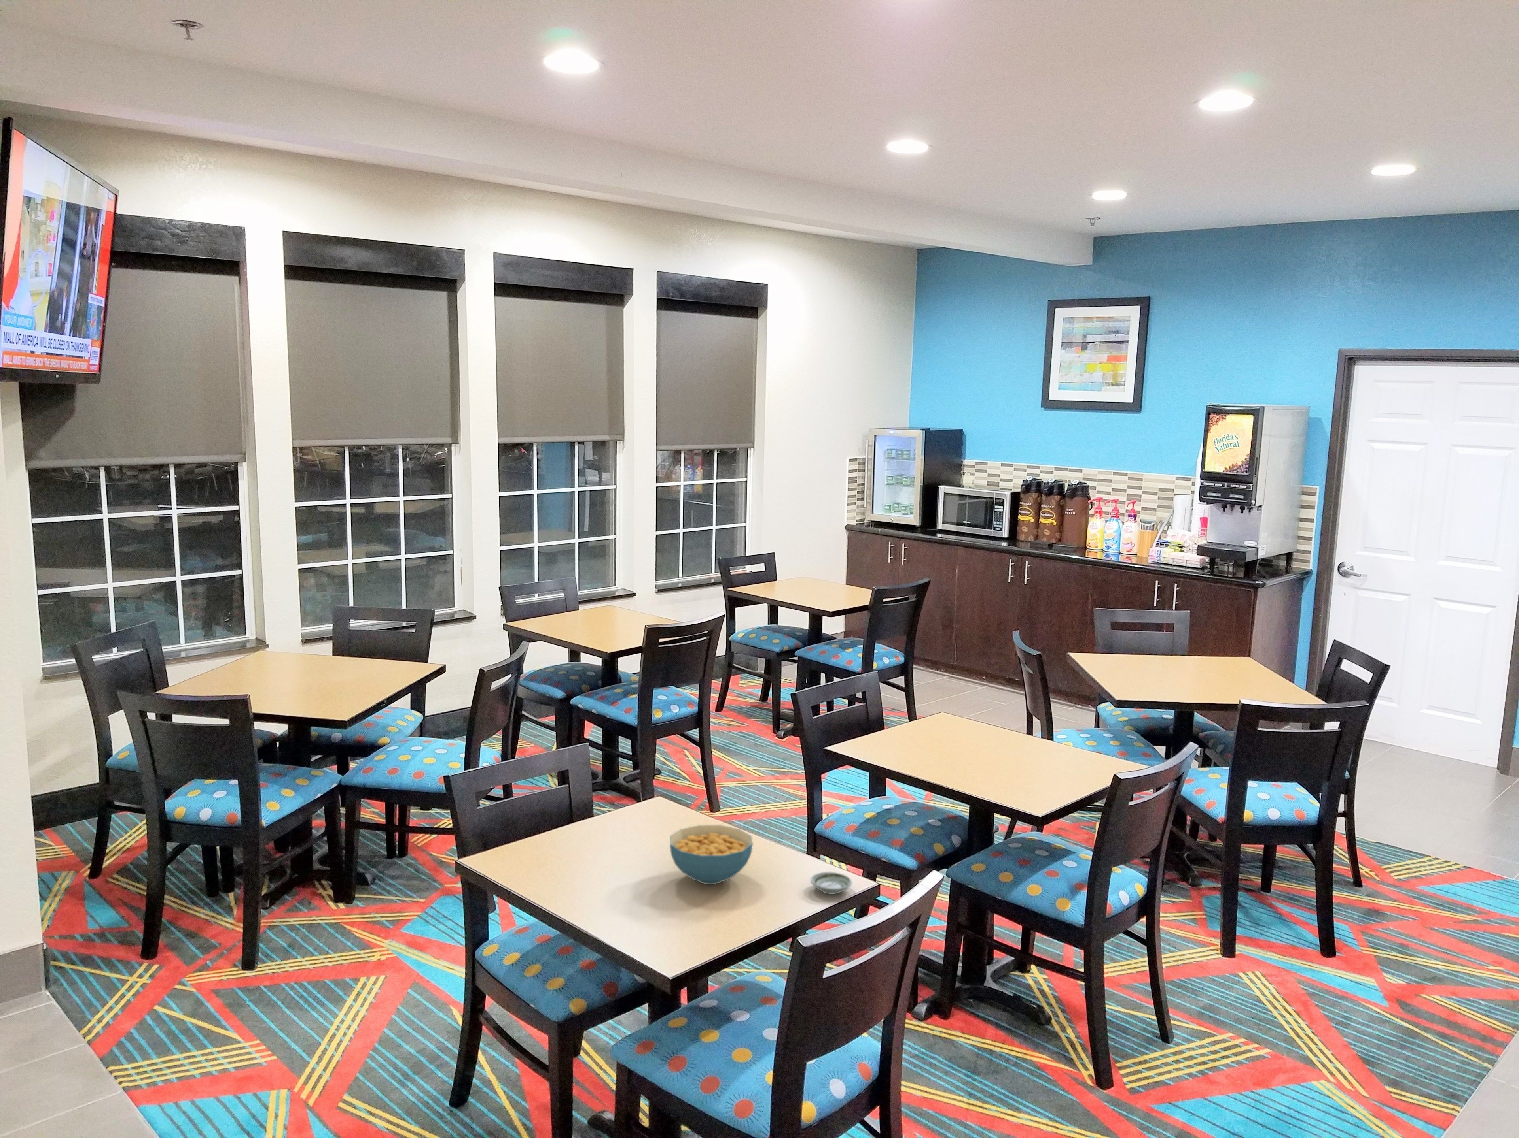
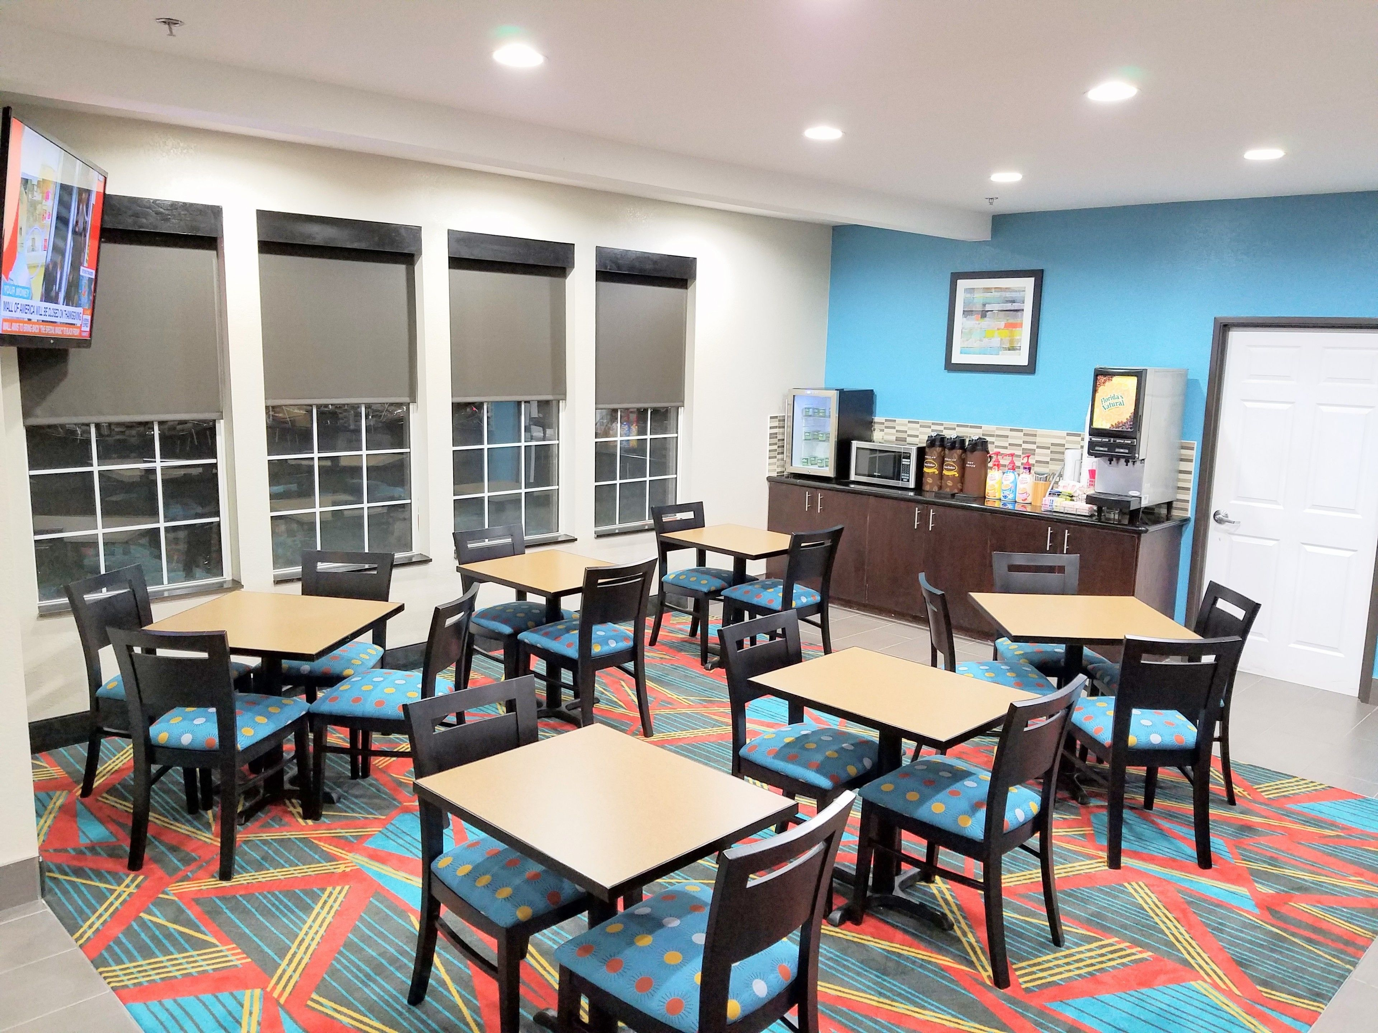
- saucer (831, 885)
- cereal bowl (710, 859)
